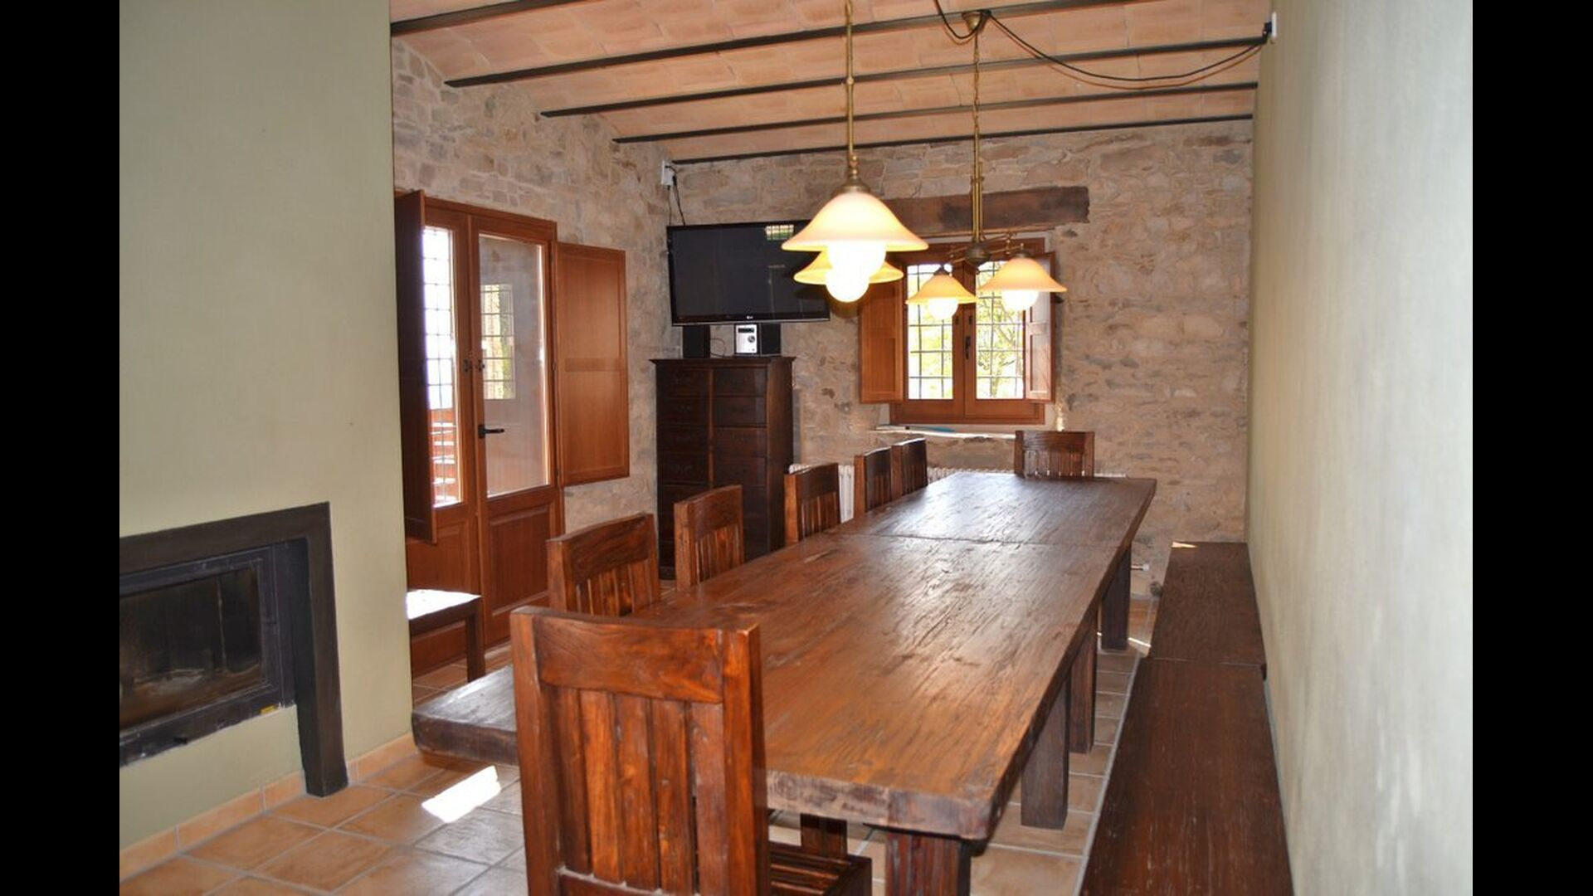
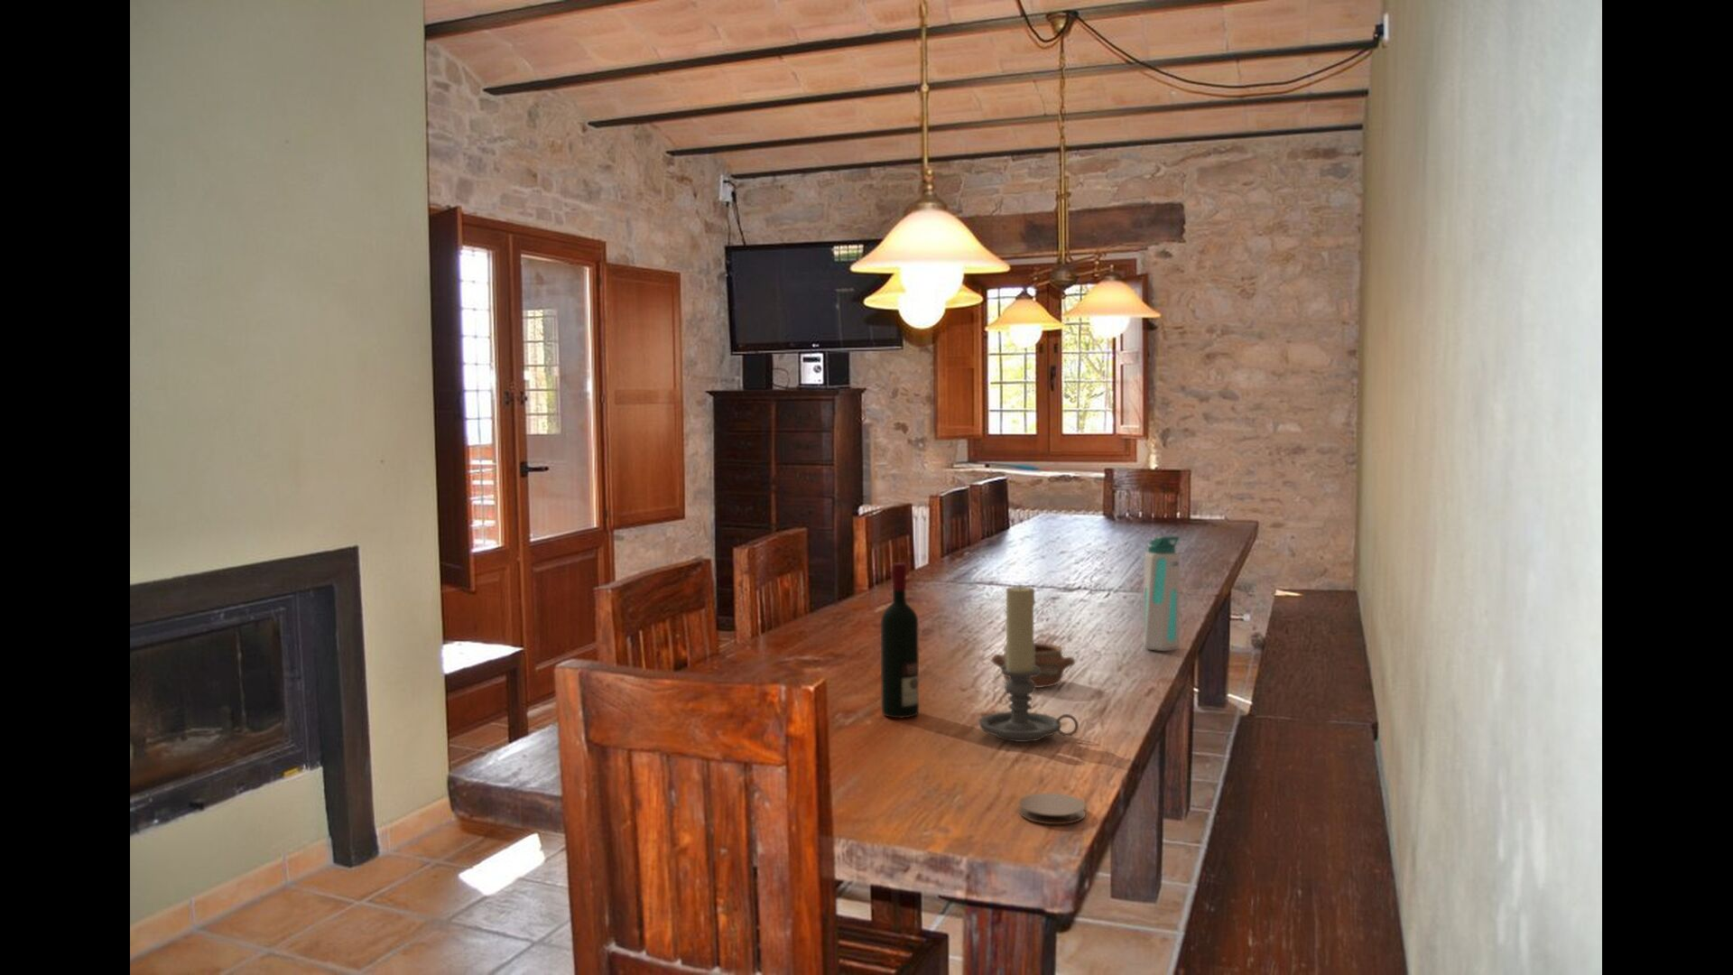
+ coaster (1051, 808)
+ pottery (1033, 664)
+ water bottle (1163, 592)
+ candle holder (1028, 660)
+ alcohol (899, 638)
